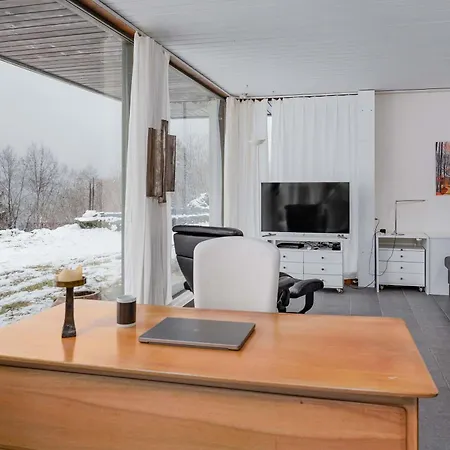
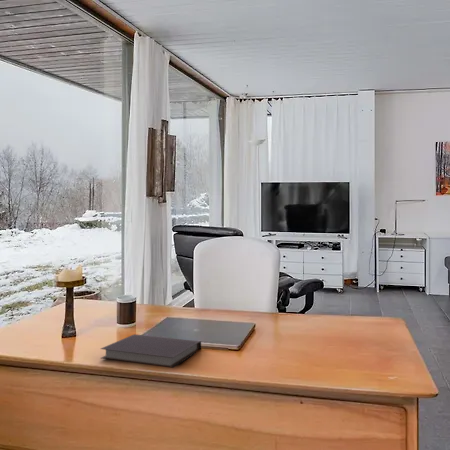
+ notebook (152, 349)
